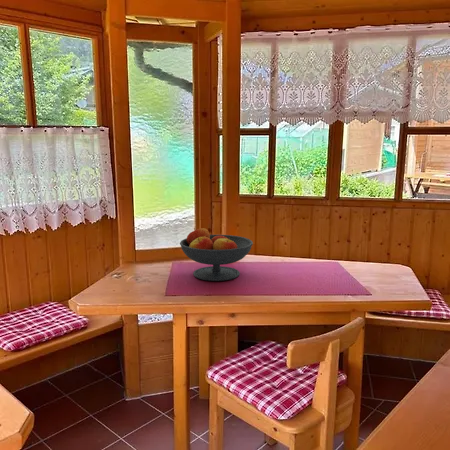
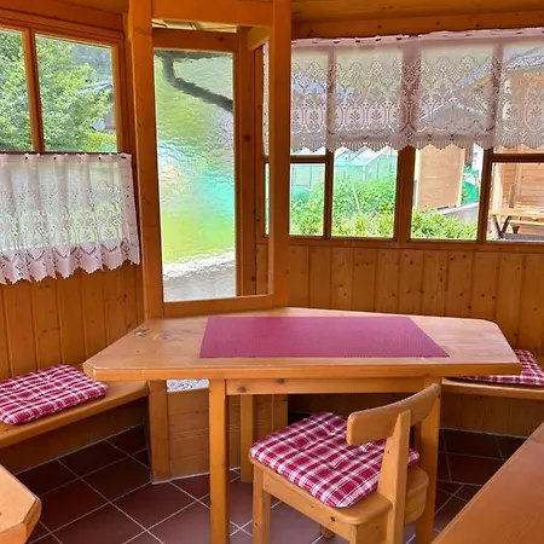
- fruit bowl (216, 252)
